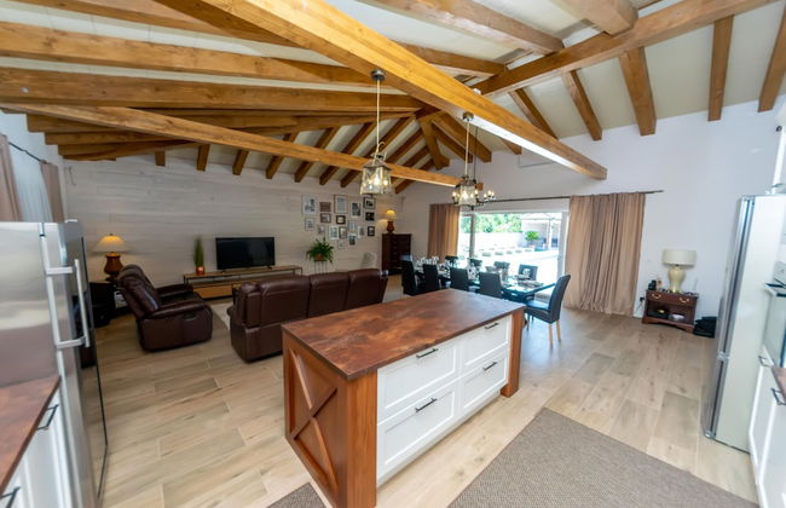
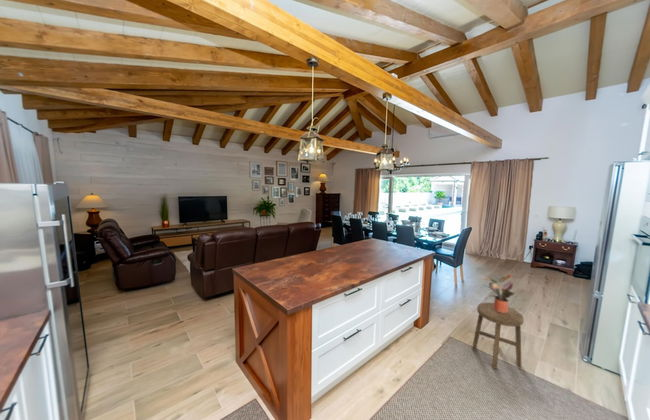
+ potted plant (497, 291)
+ stool (497, 334)
